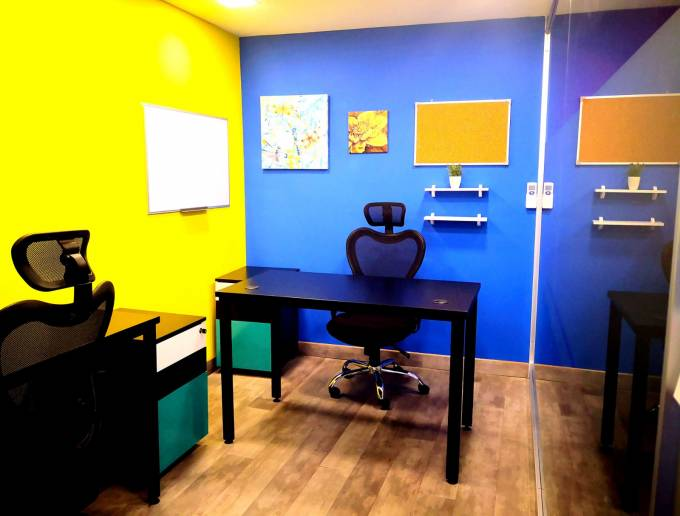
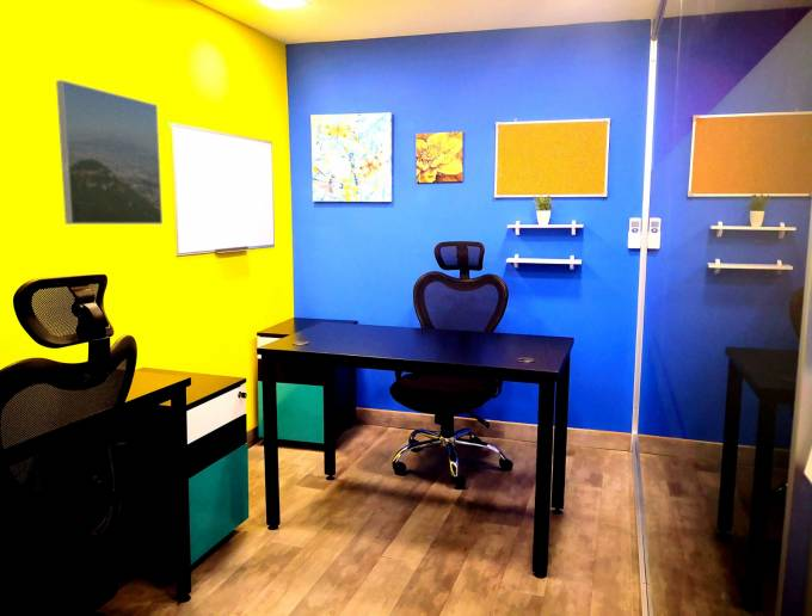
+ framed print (115, 159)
